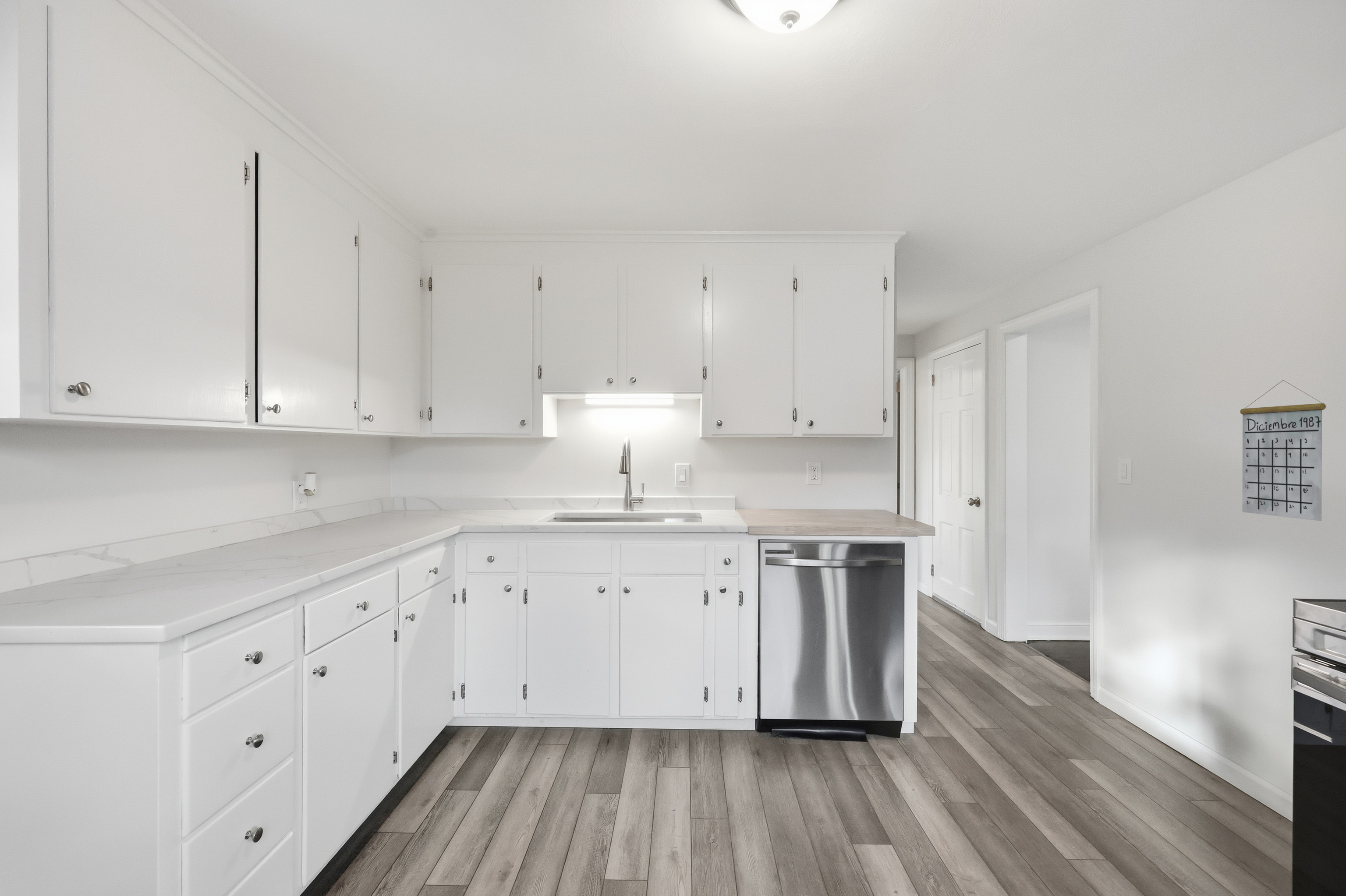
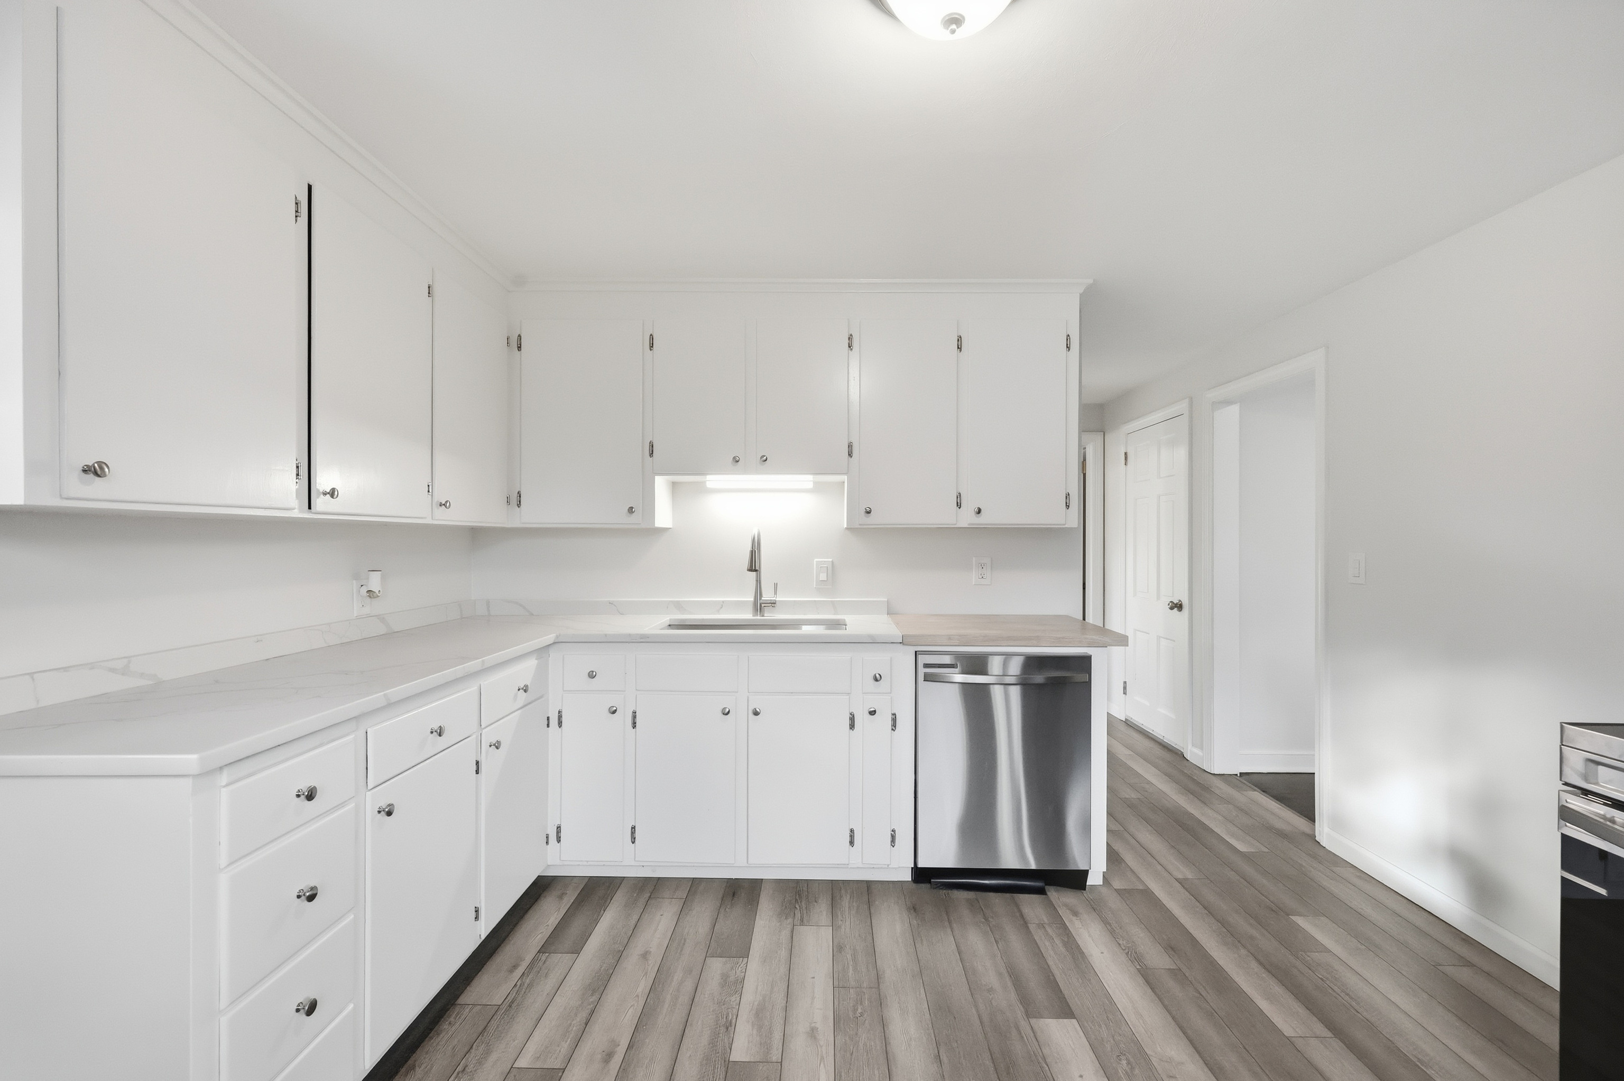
- calendar (1280, 448)
